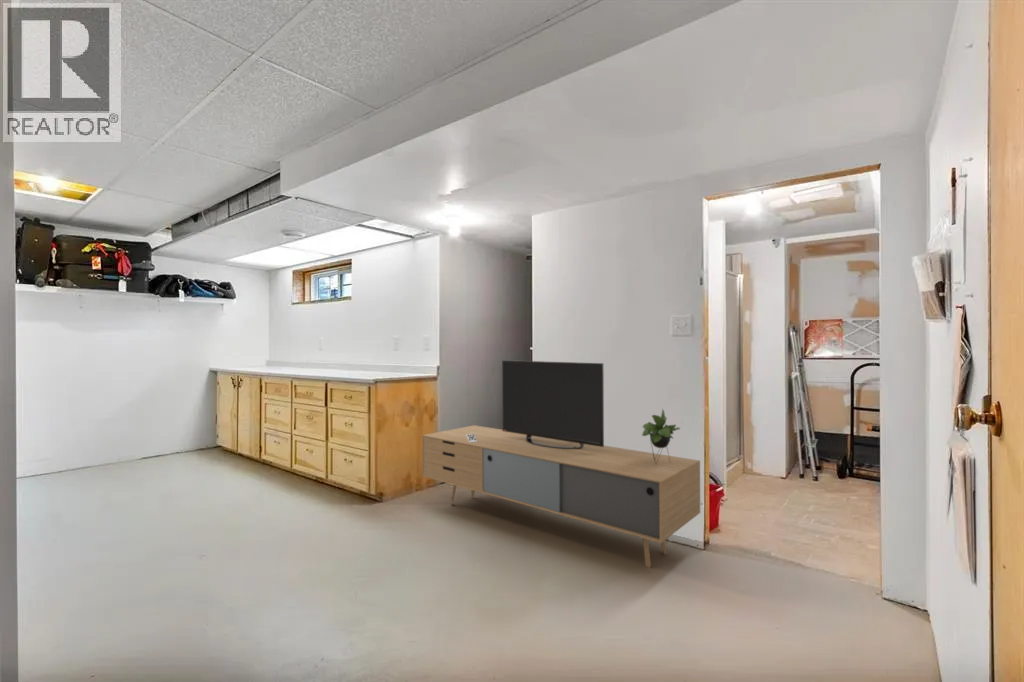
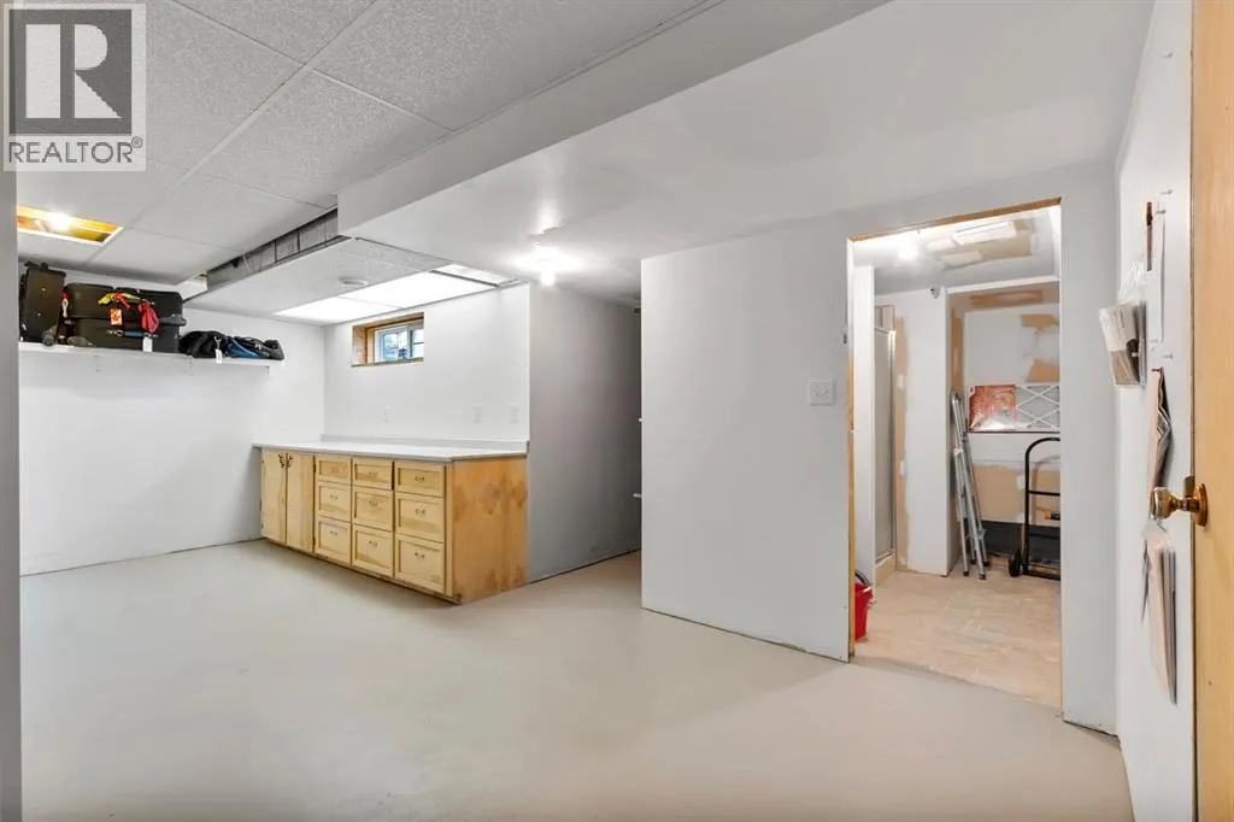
- media console (545, 443)
